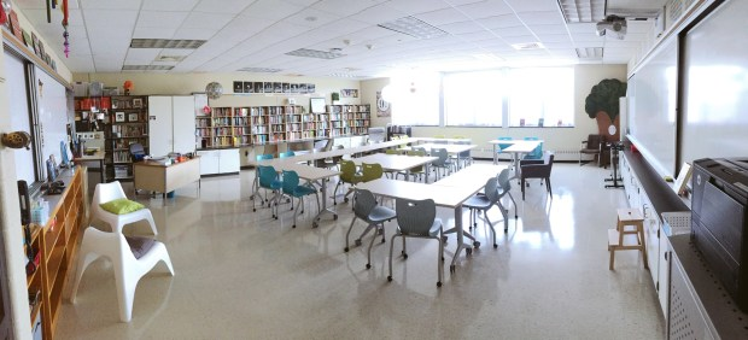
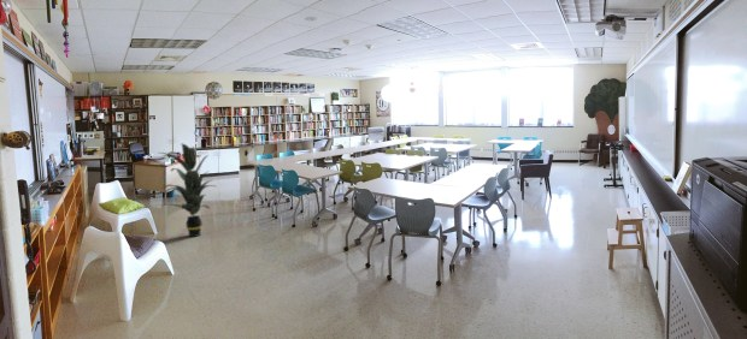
+ indoor plant (188, 190)
